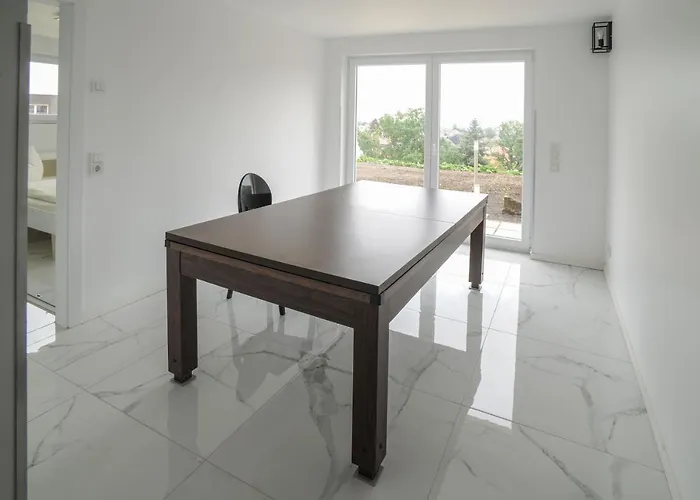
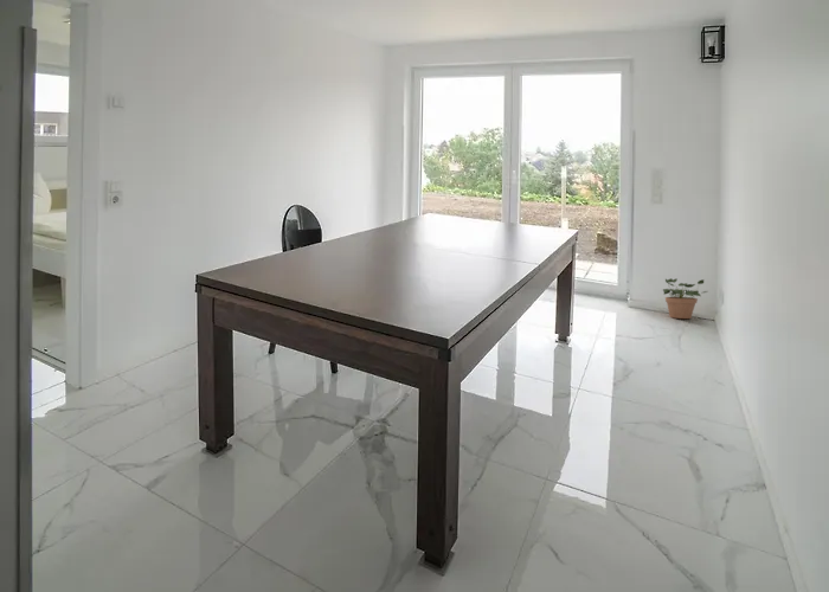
+ potted plant (685, 297)
